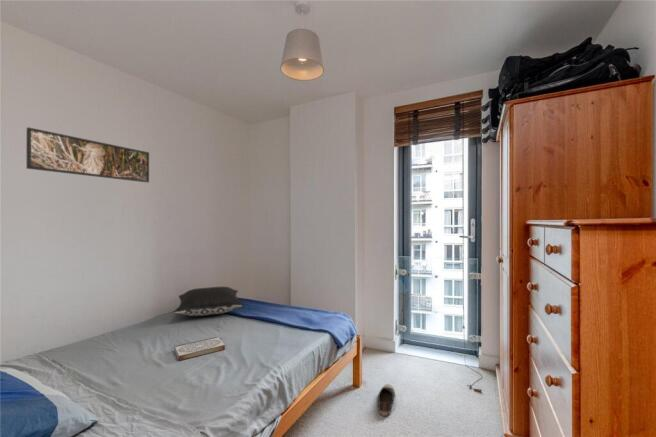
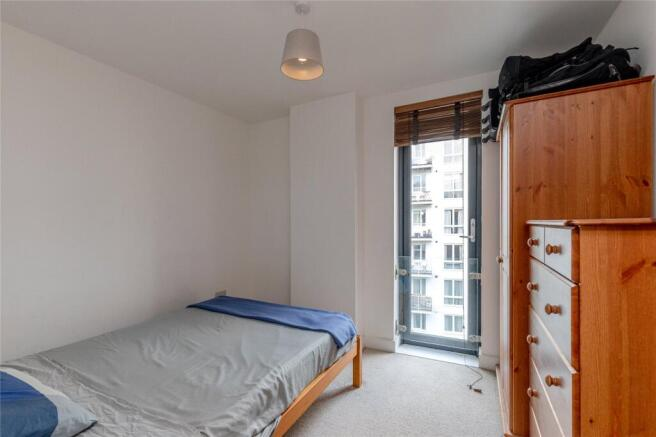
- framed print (97, 159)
- shoe (386, 393)
- pillow (209, 300)
- book (199, 347)
